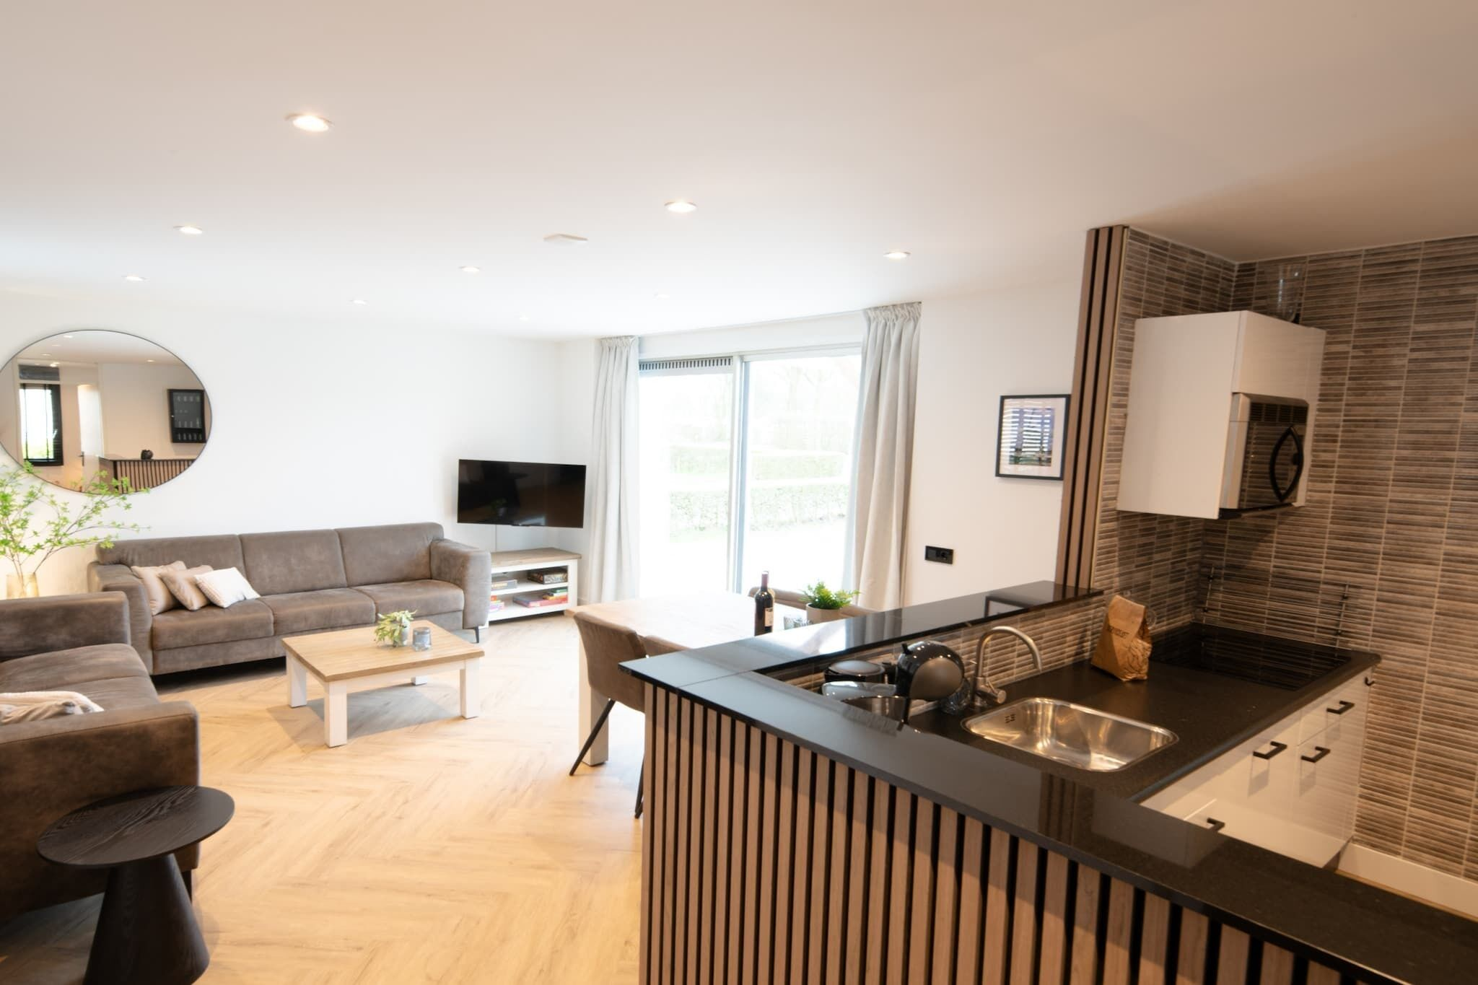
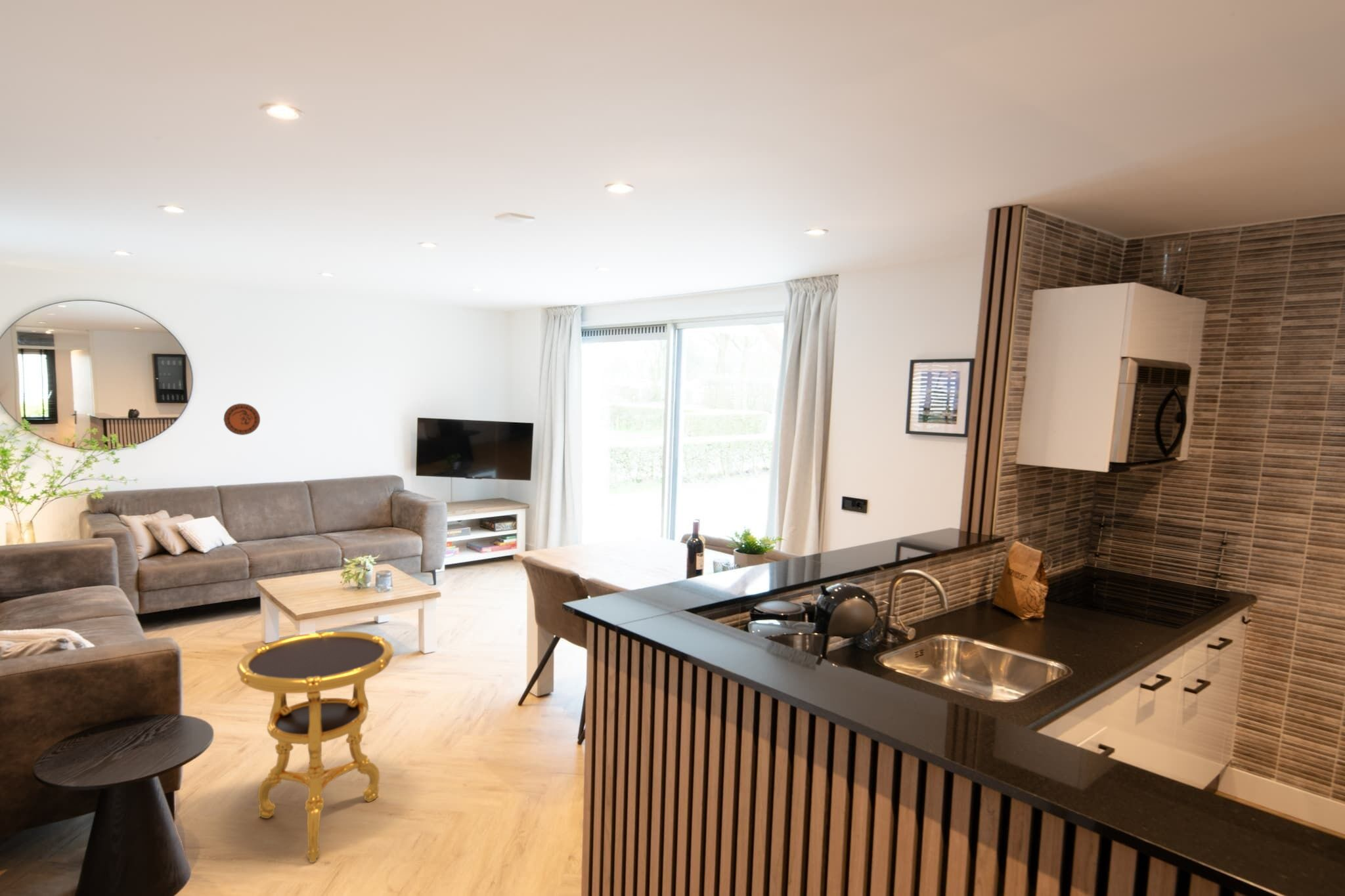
+ side table (319, 738)
+ decorative plate (242, 419)
